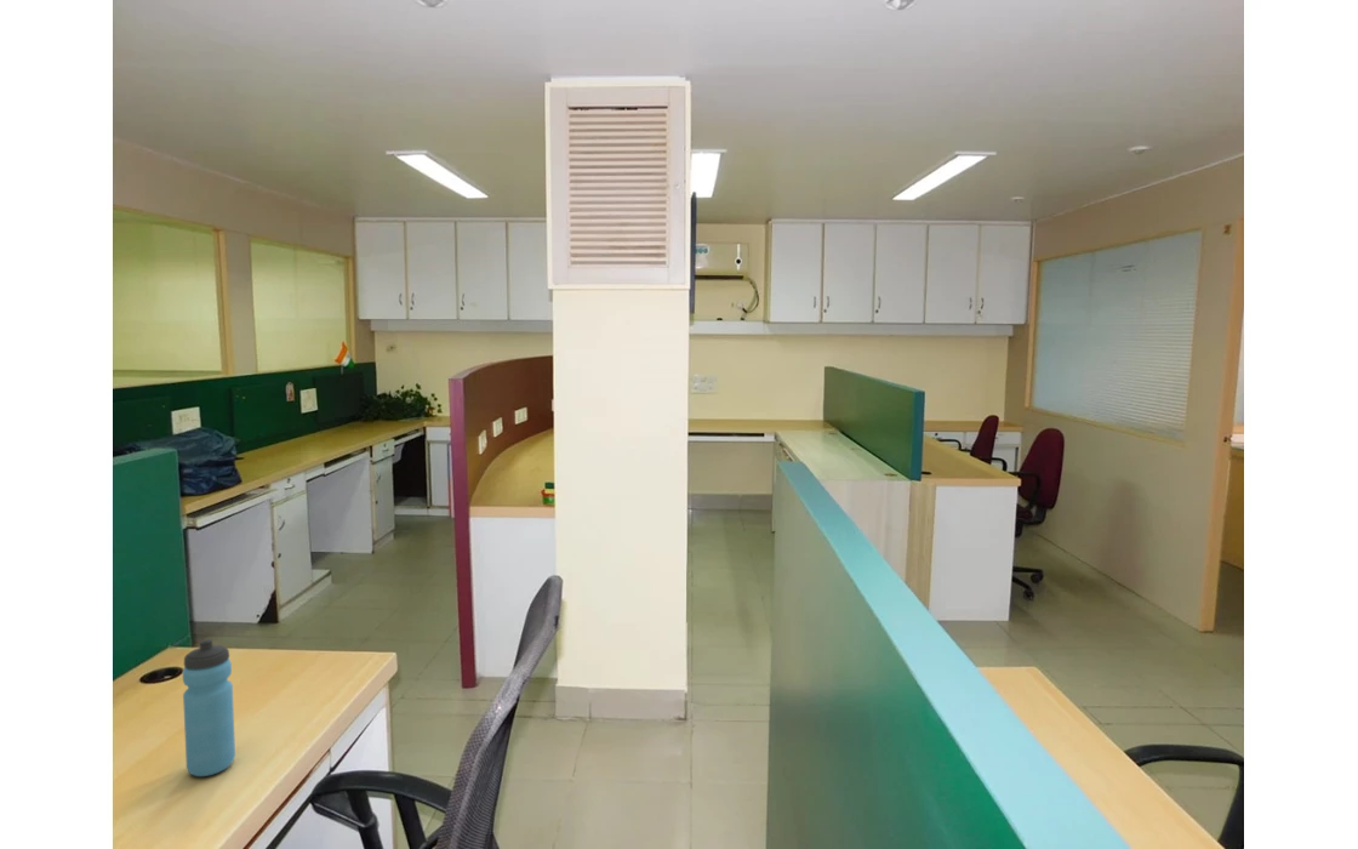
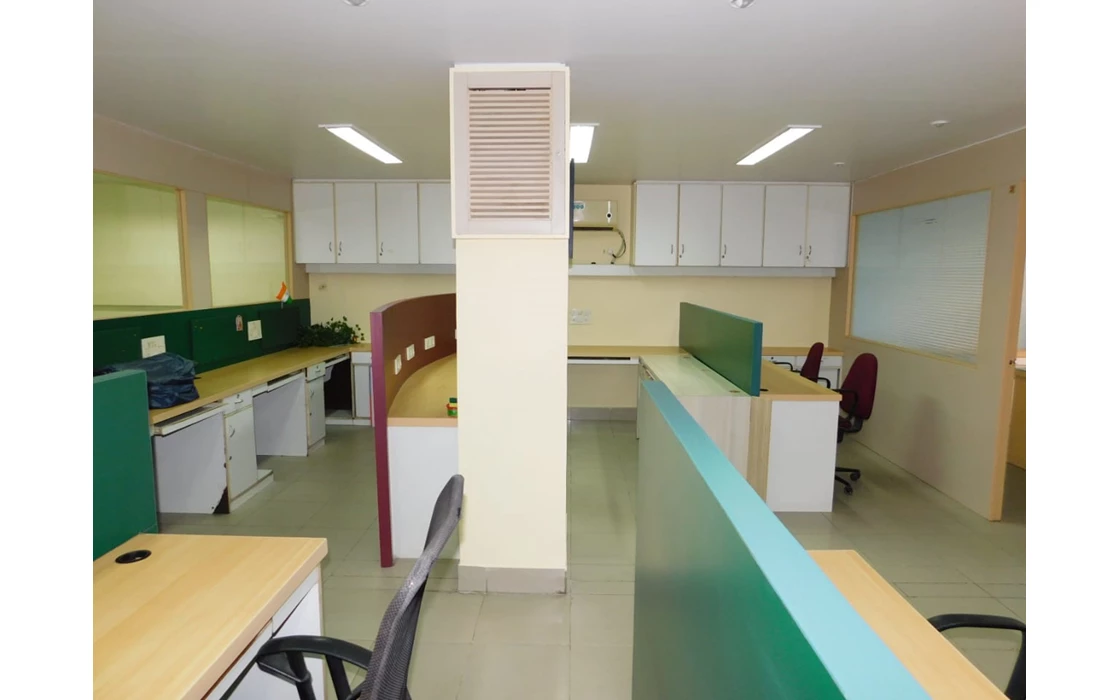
- water bottle (209, 703)
